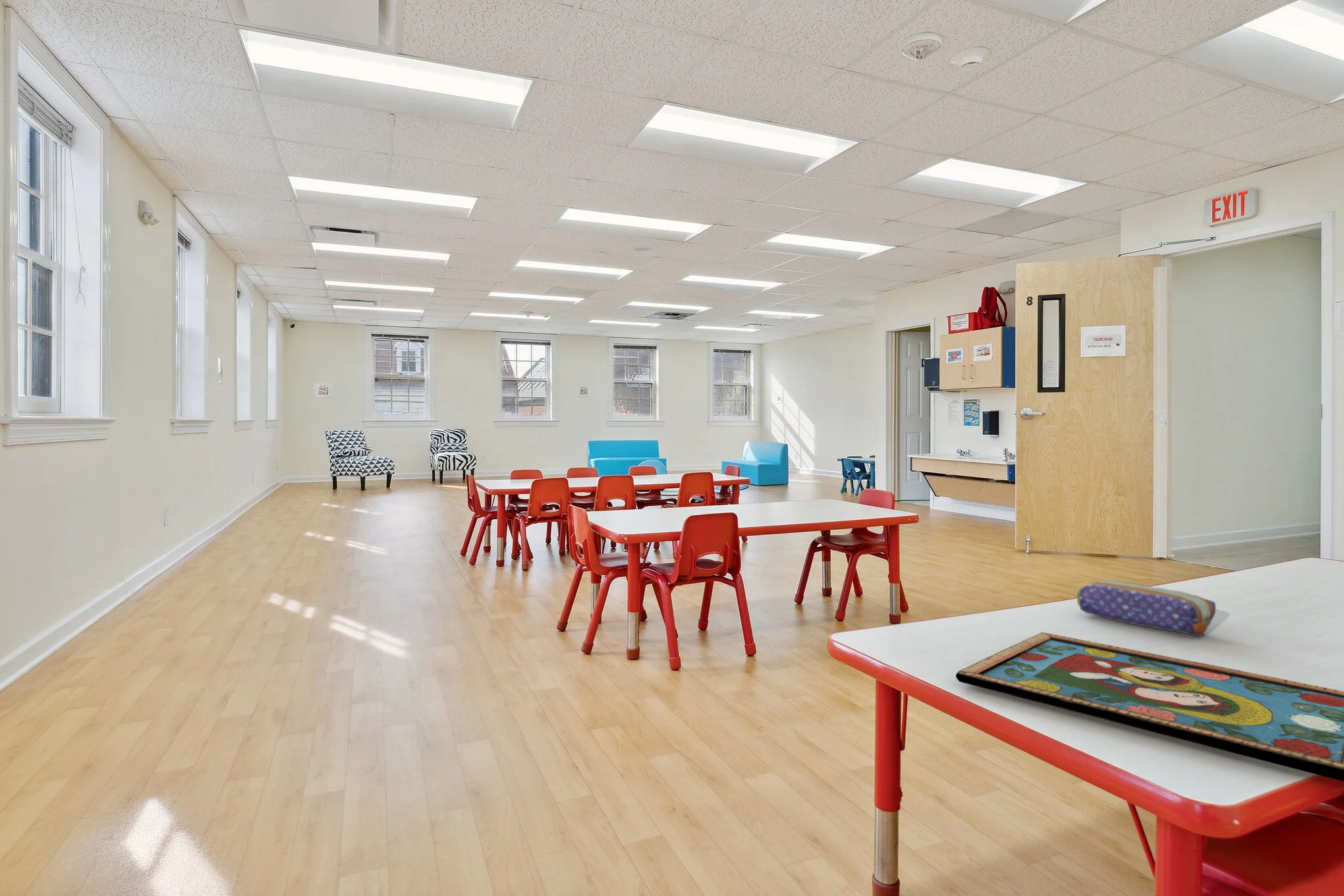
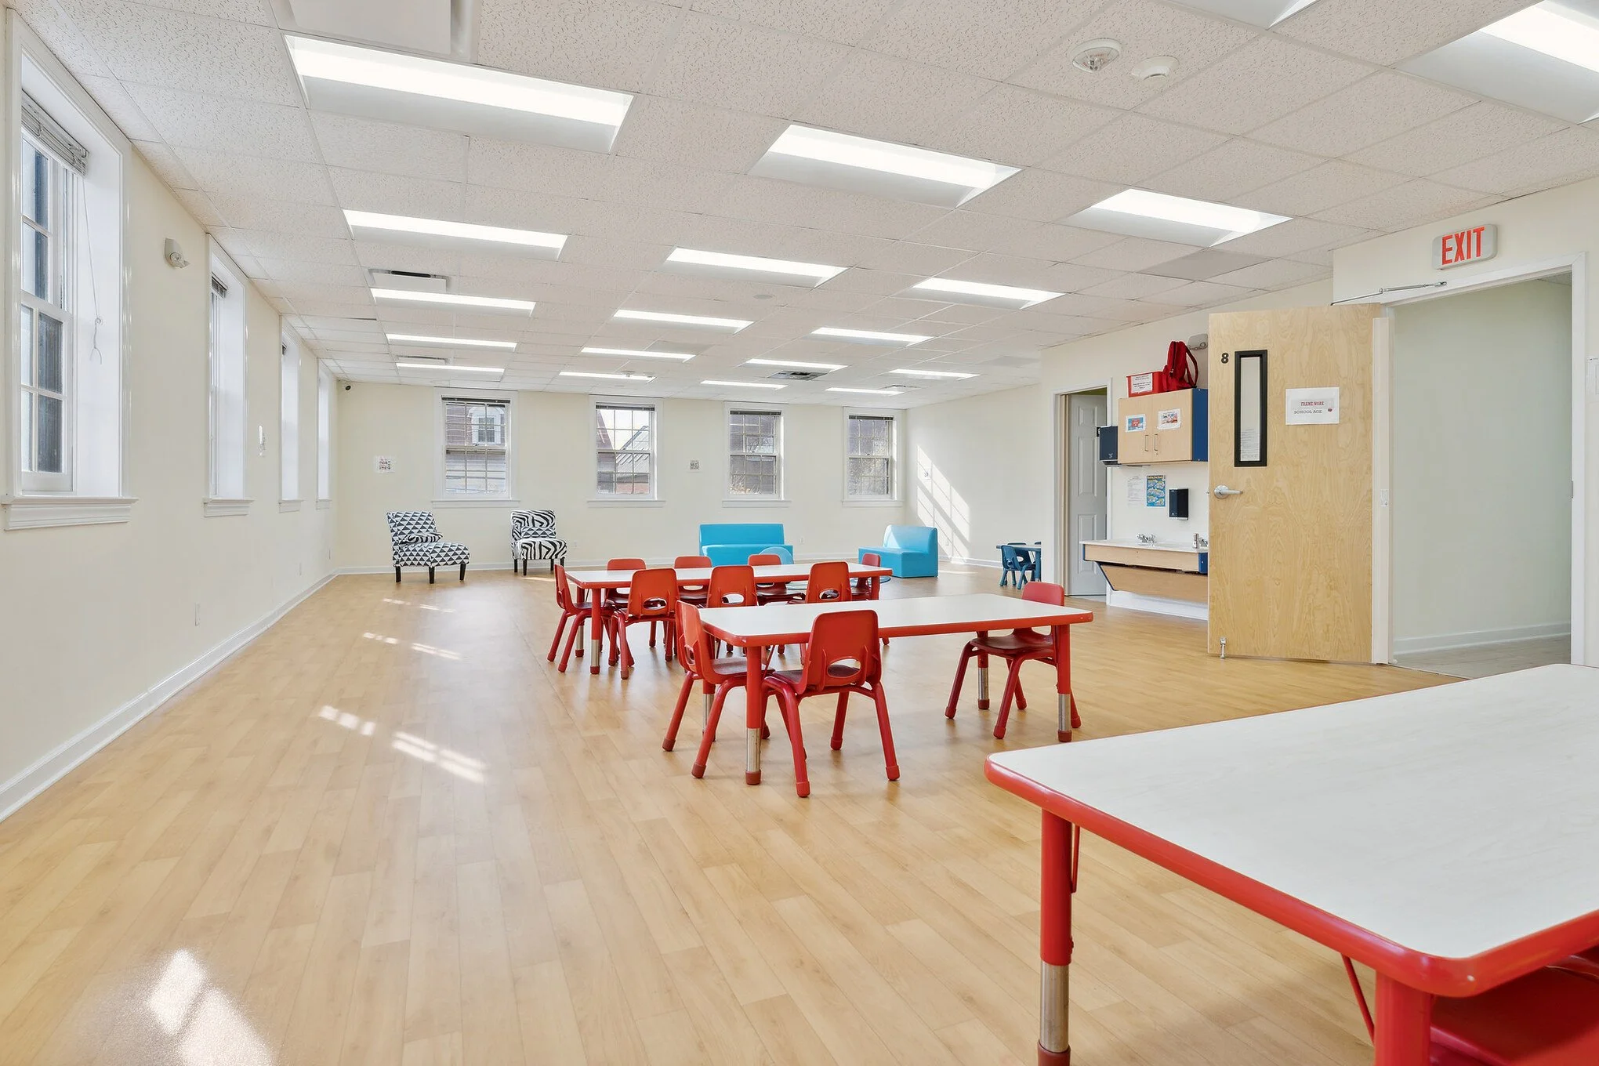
- pencil case (1142, 605)
- framed painting (1160, 688)
